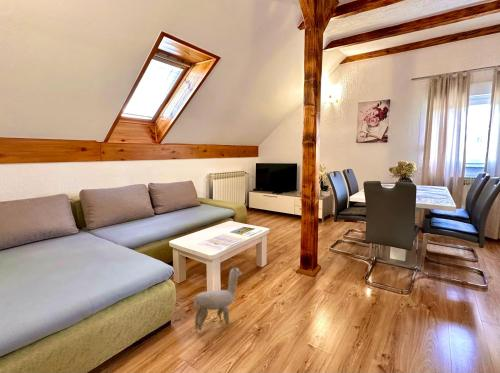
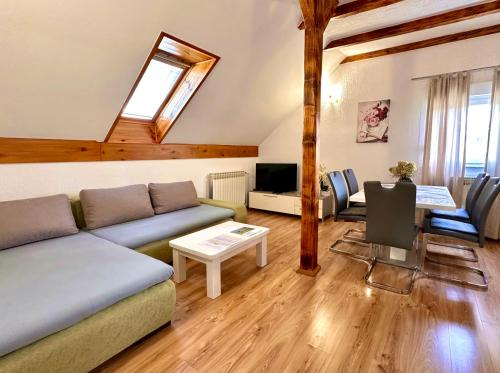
- plush toy (220, 296)
